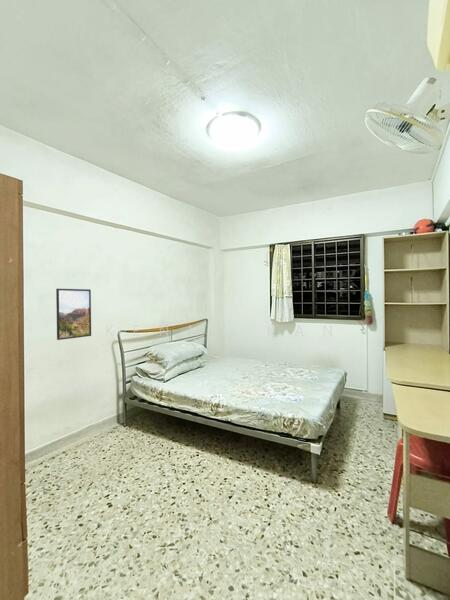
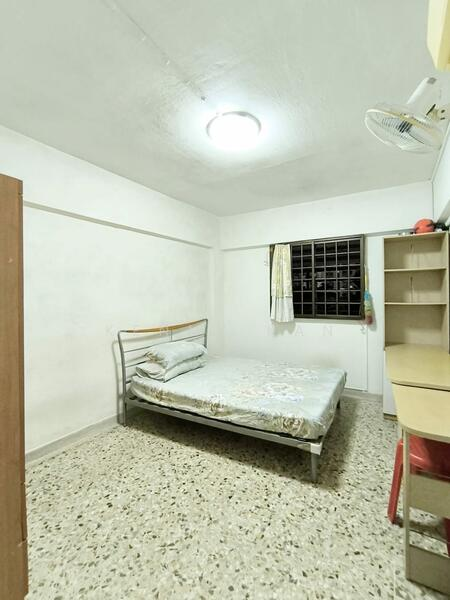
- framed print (74, 313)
